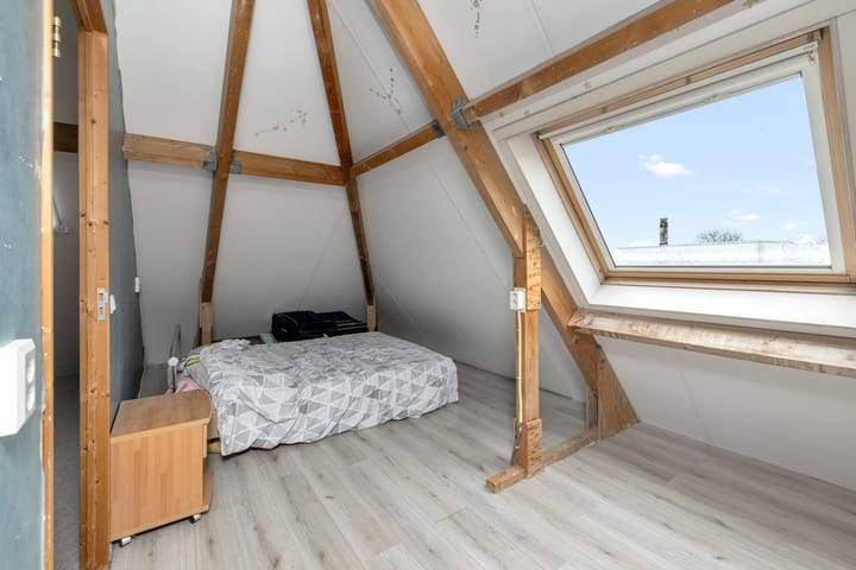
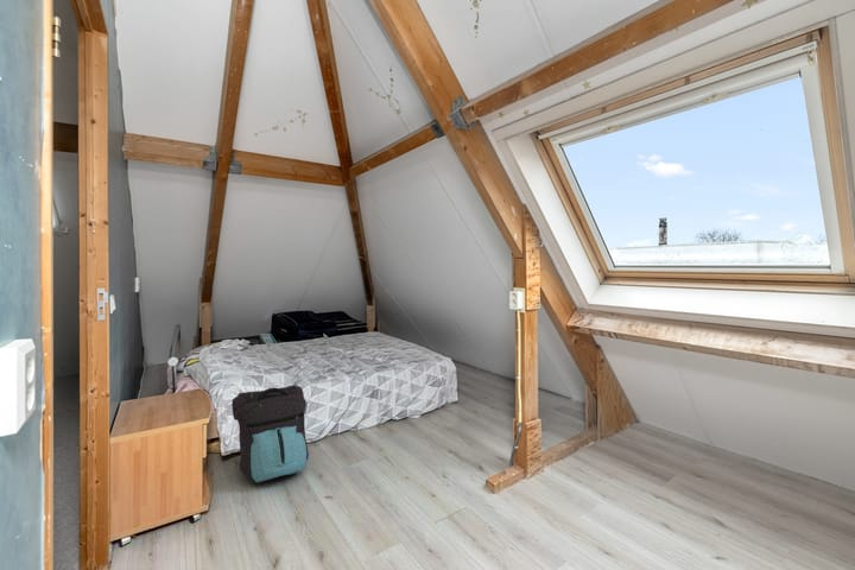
+ backpack (271, 428)
